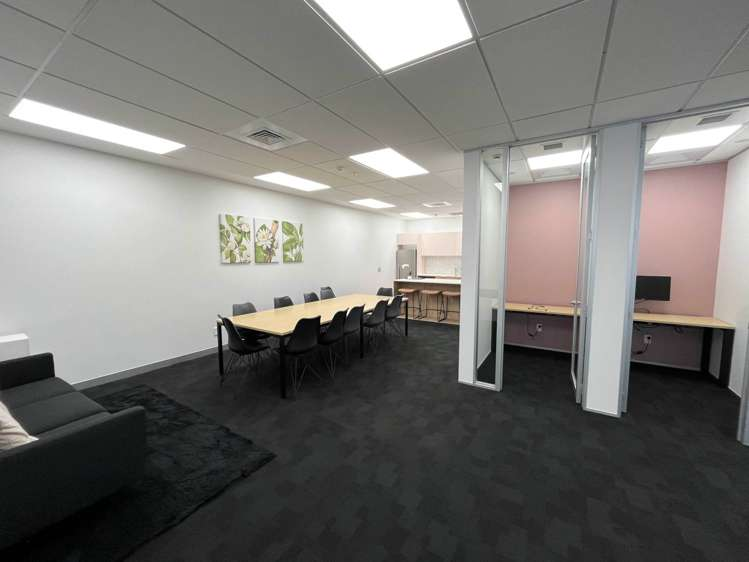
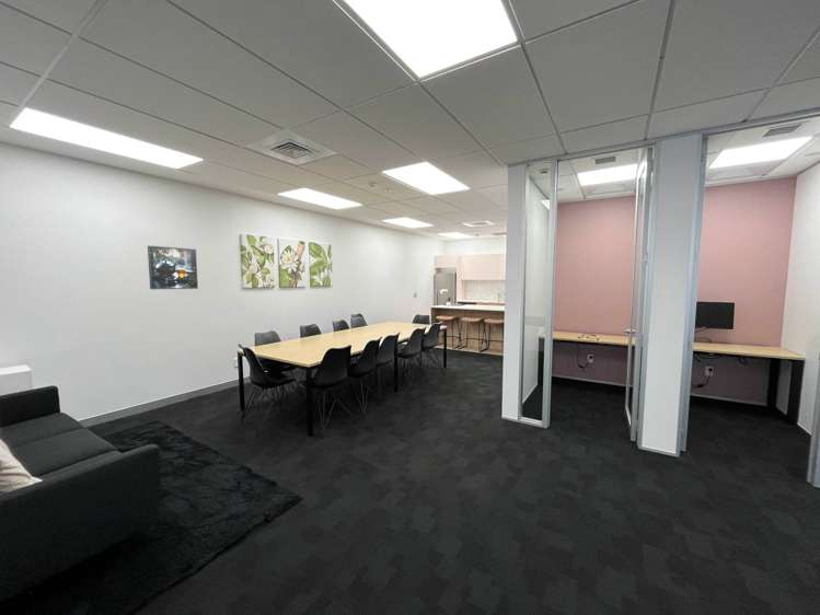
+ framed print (174, 268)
